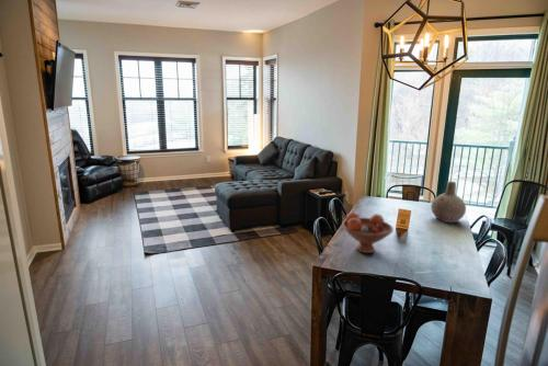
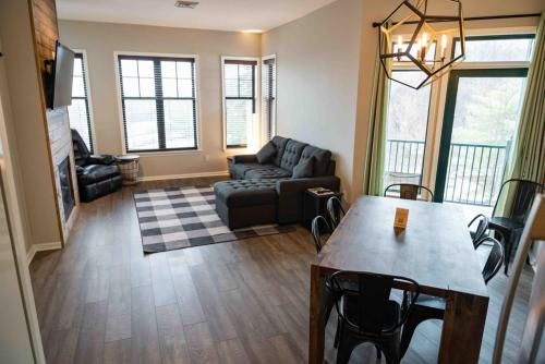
- vase (448, 201)
- fruit bowl (366, 232)
